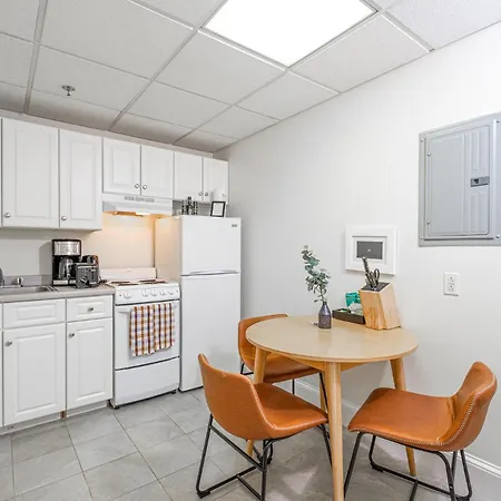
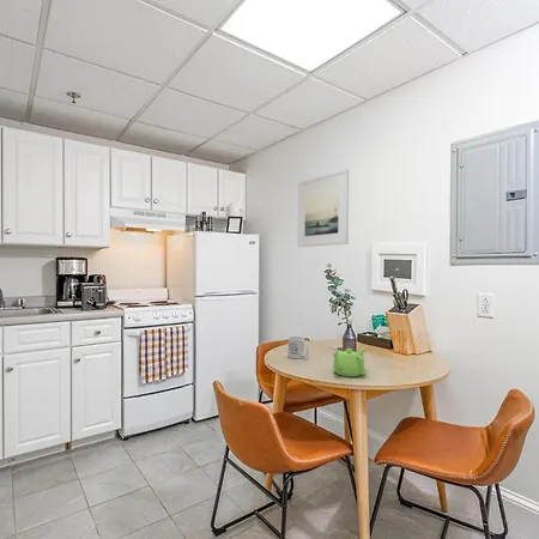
+ mug (298, 347)
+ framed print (321, 211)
+ teapot (349, 361)
